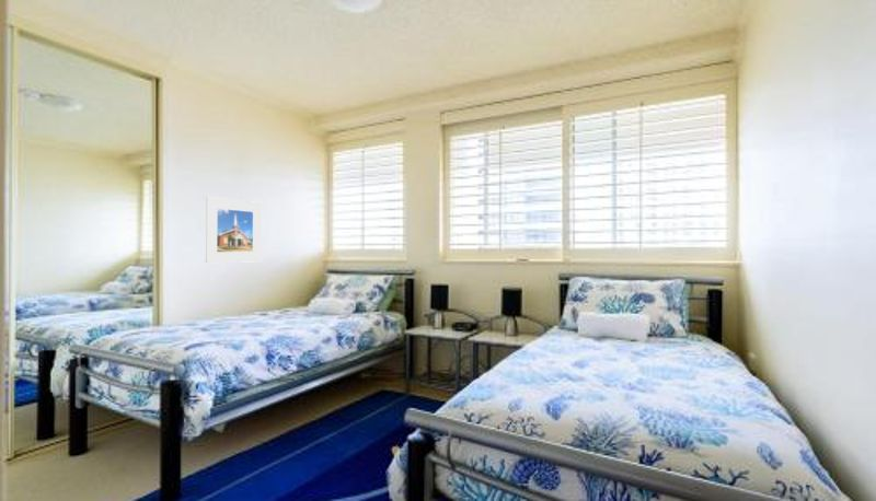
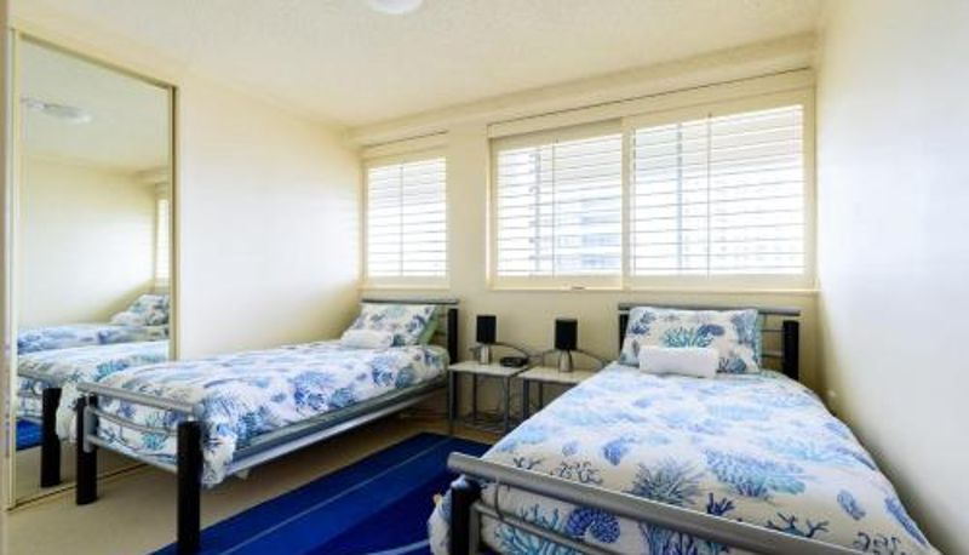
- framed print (235, 231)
